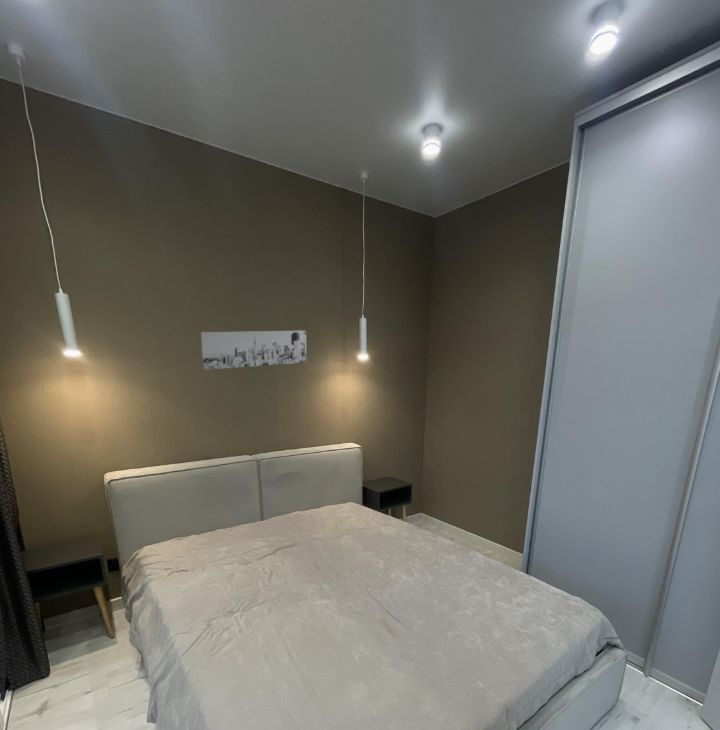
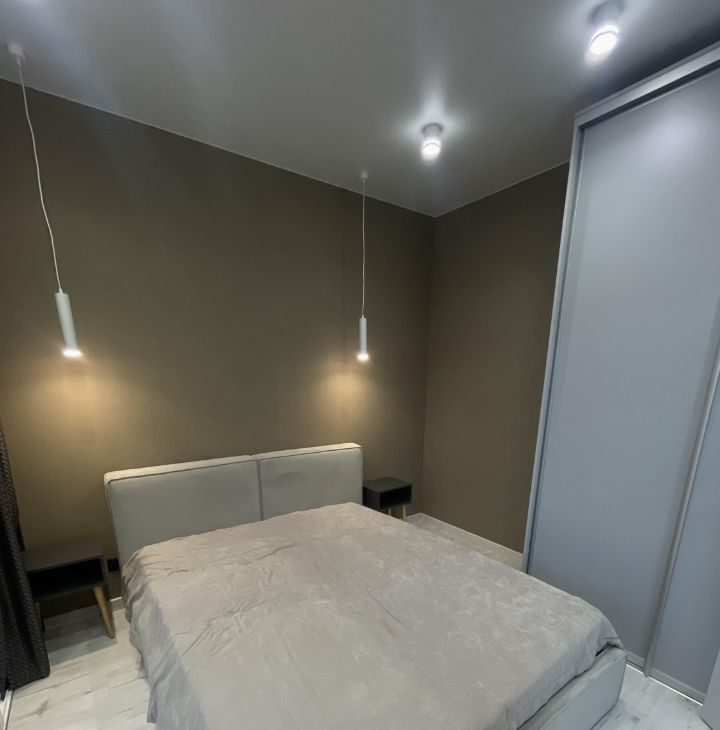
- wall art (258, 348)
